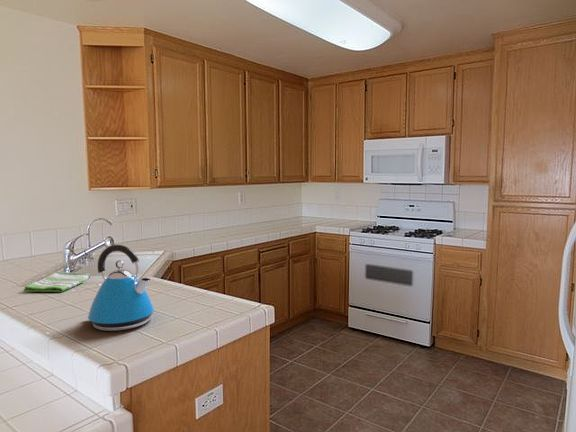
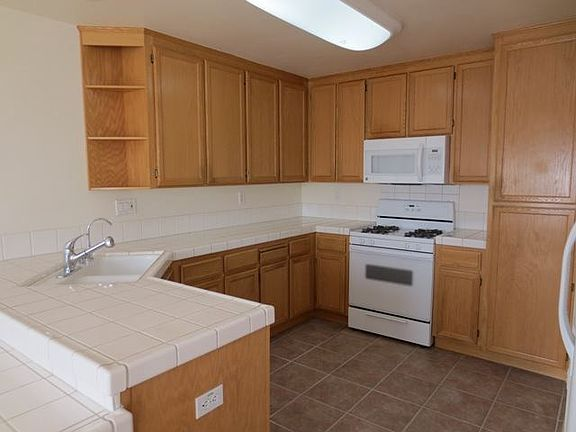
- kettle (118, 283)
- dish towel (59, 281)
